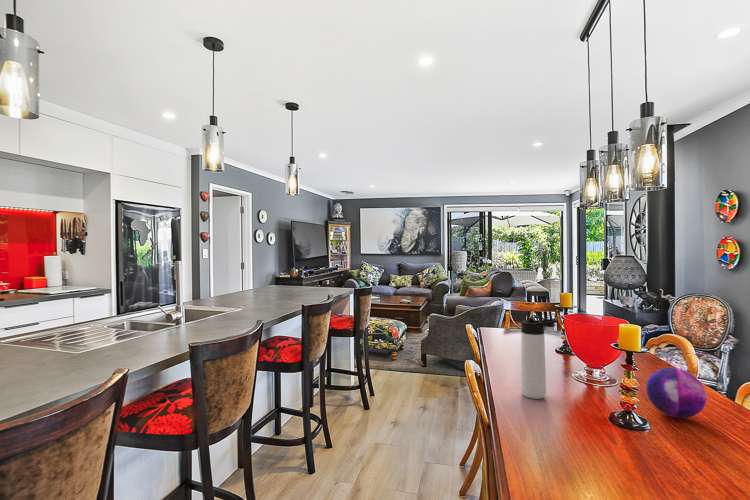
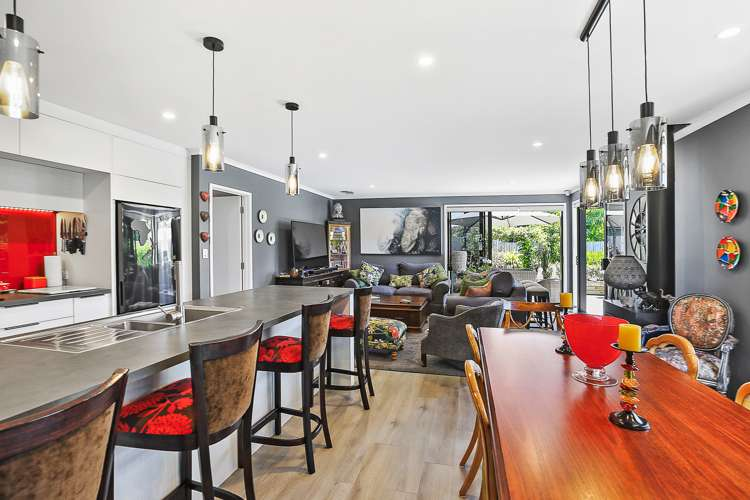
- decorative orb (675, 392)
- thermos bottle (538, 357)
